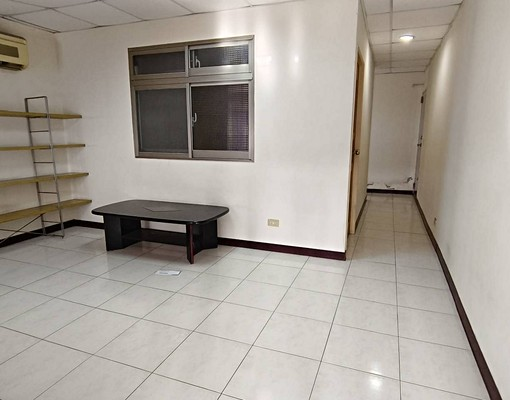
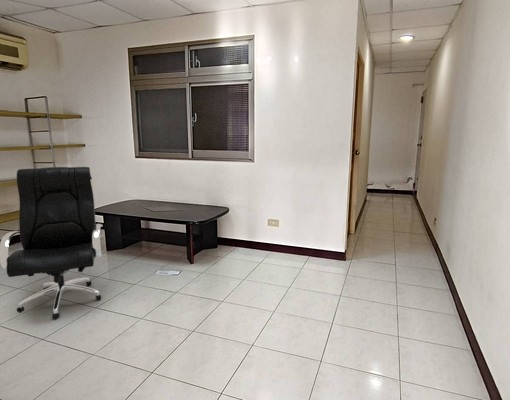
+ office chair (56, 237)
